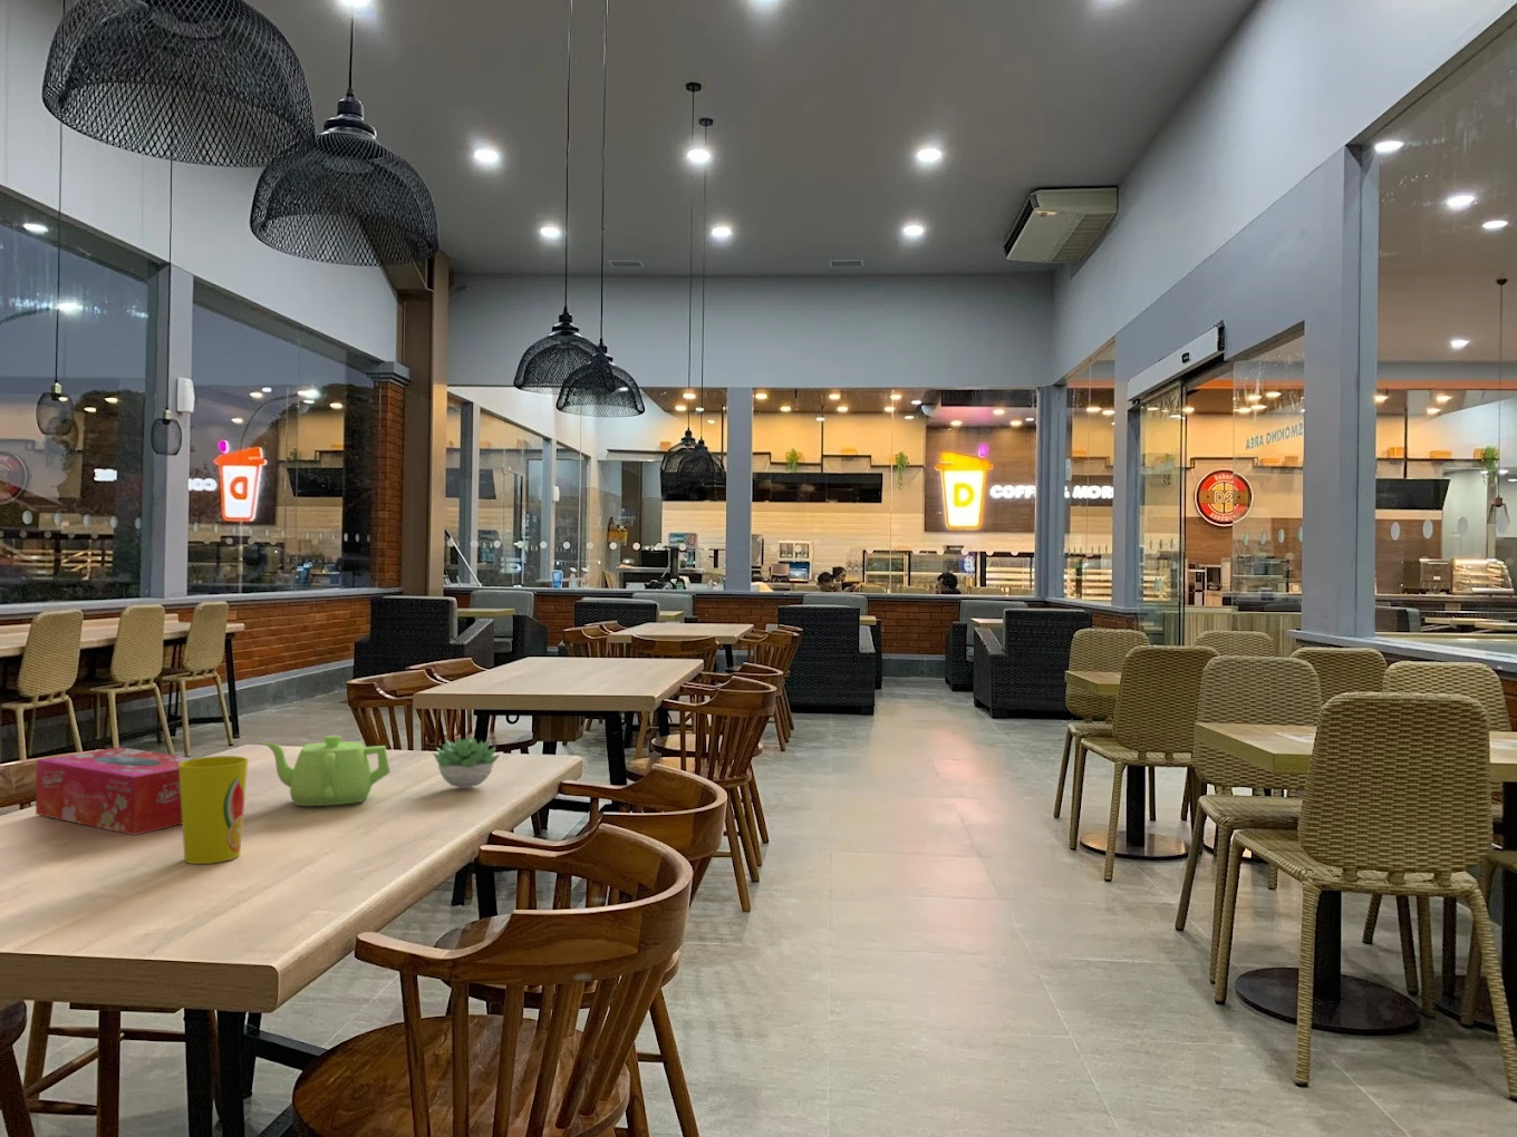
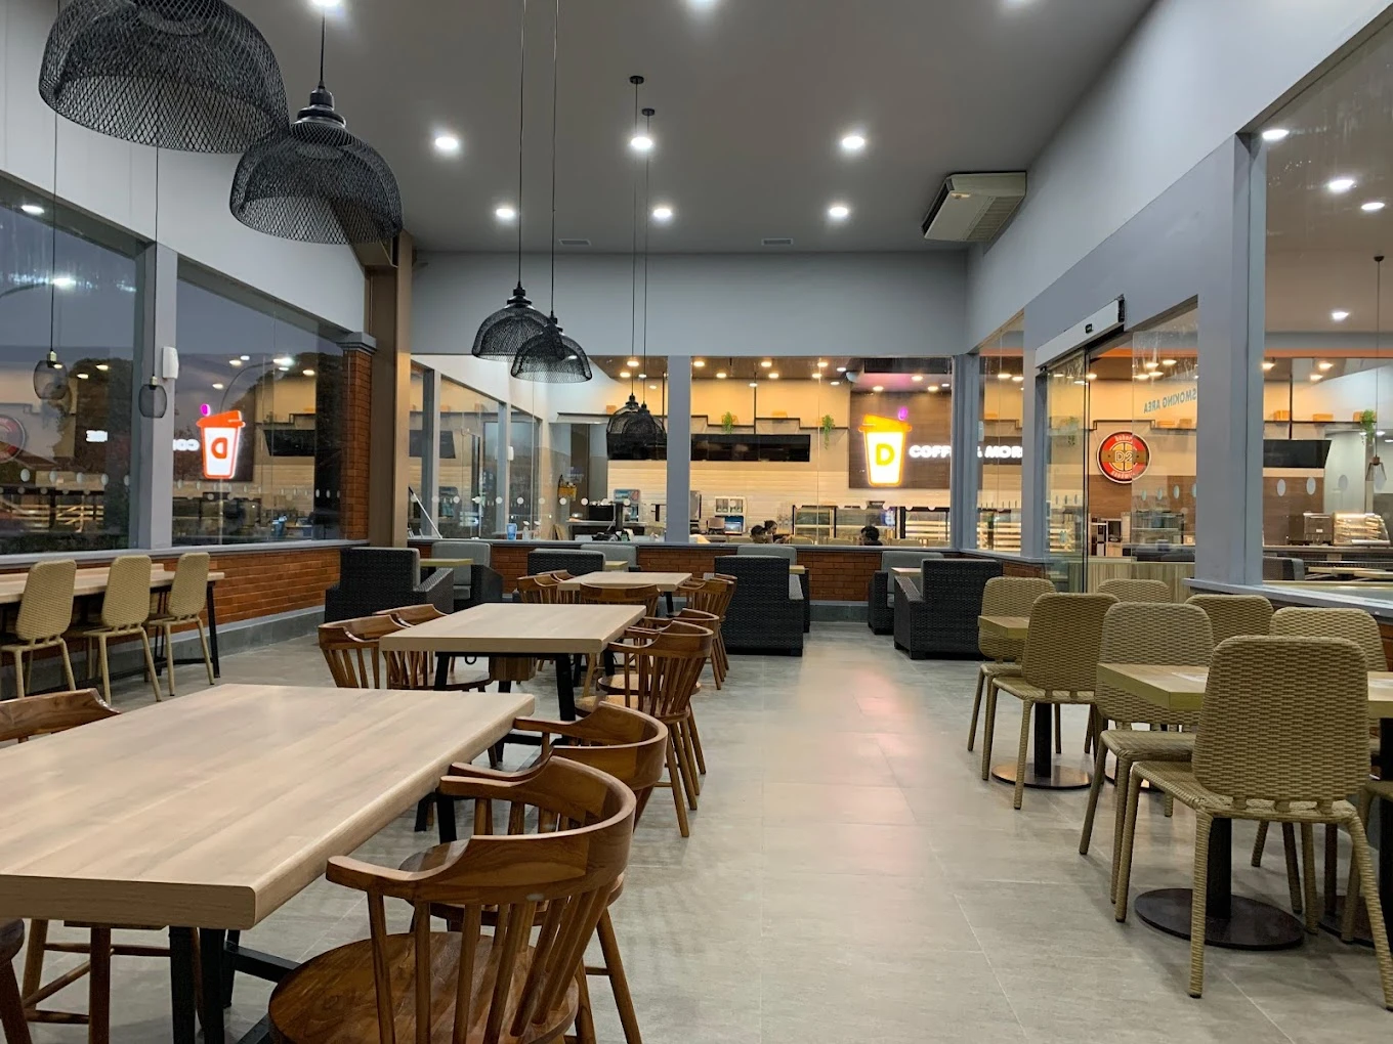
- tissue box (127, 787)
- teapot (330, 767)
- cup (213, 809)
- succulent plant (465, 762)
